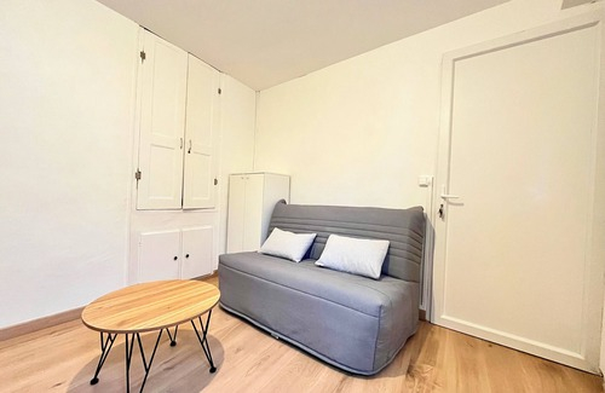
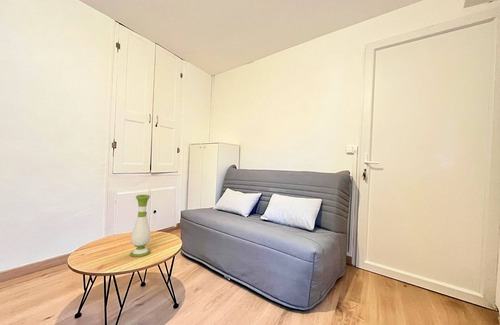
+ vase (141, 224)
